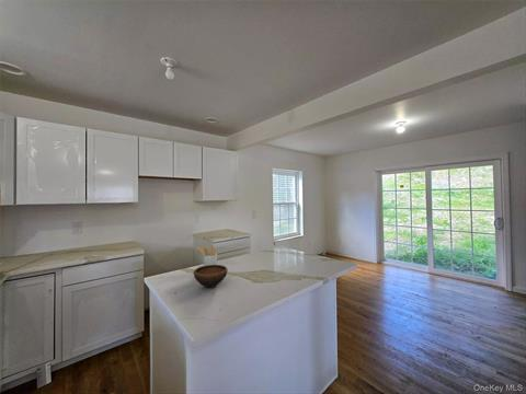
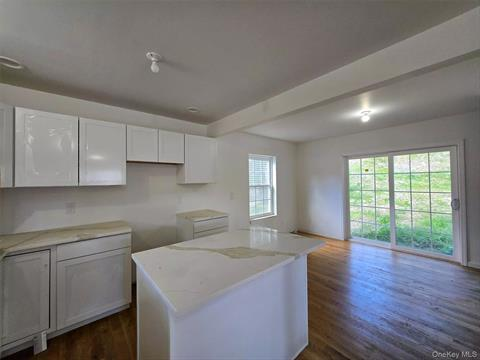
- utensil holder (207, 258)
- bowl (210, 277)
